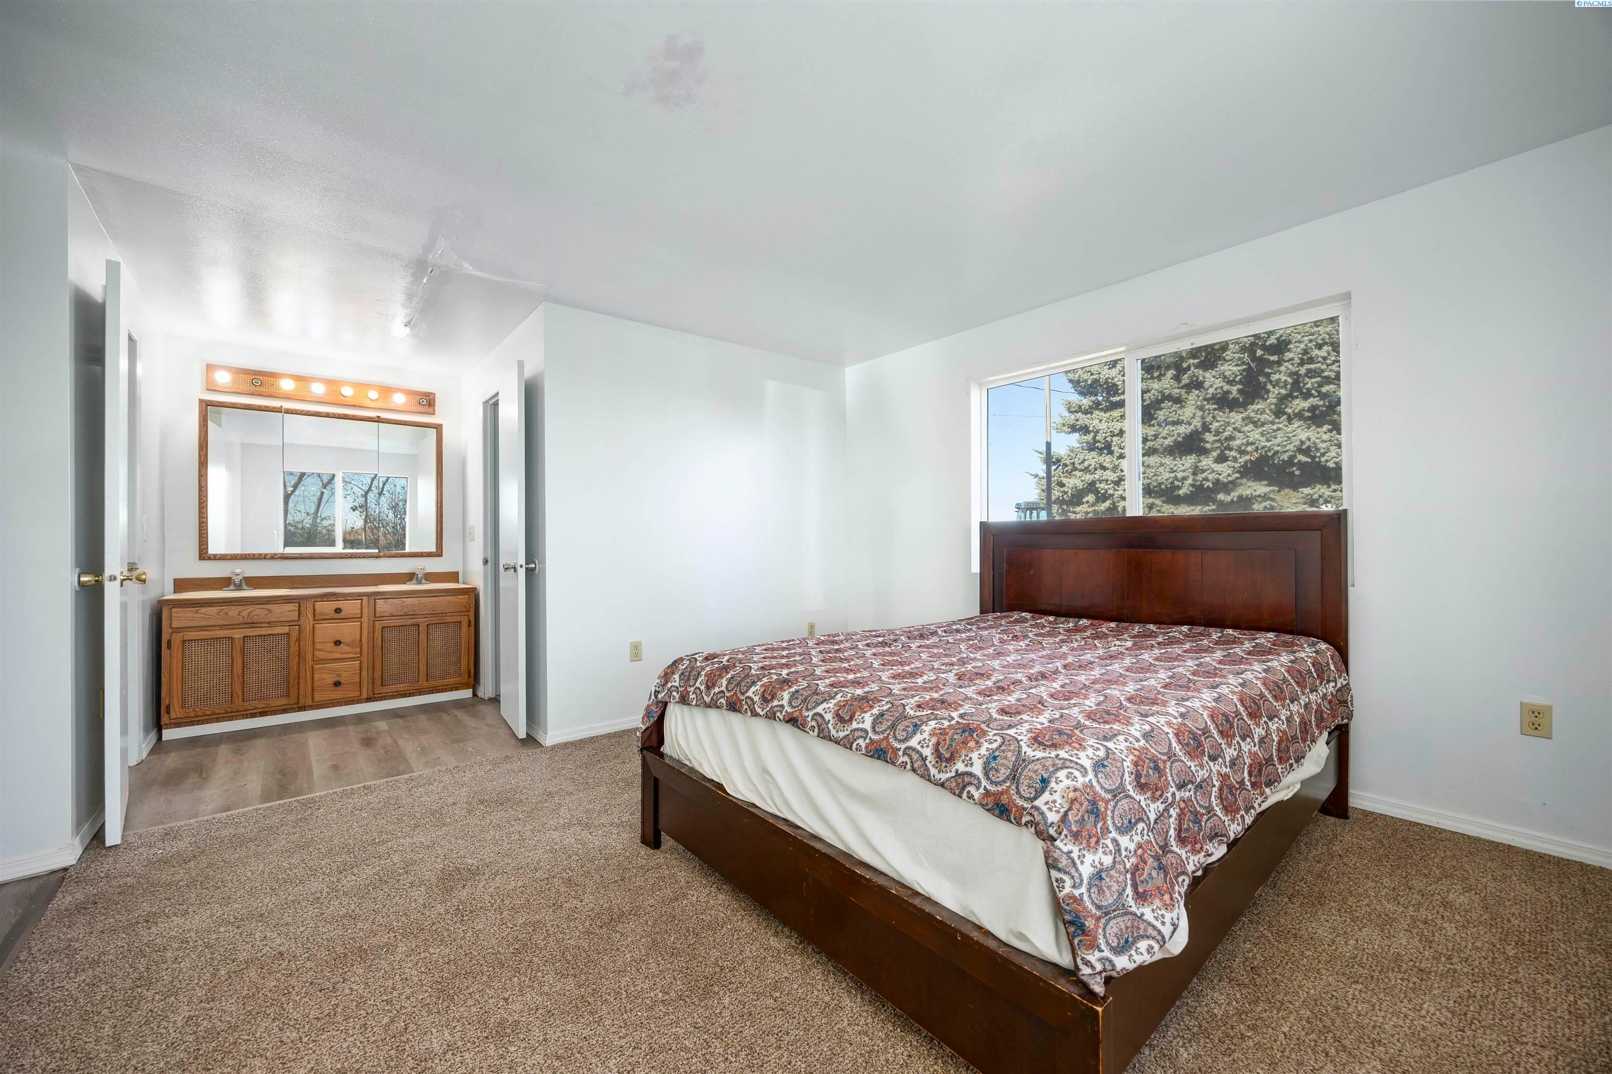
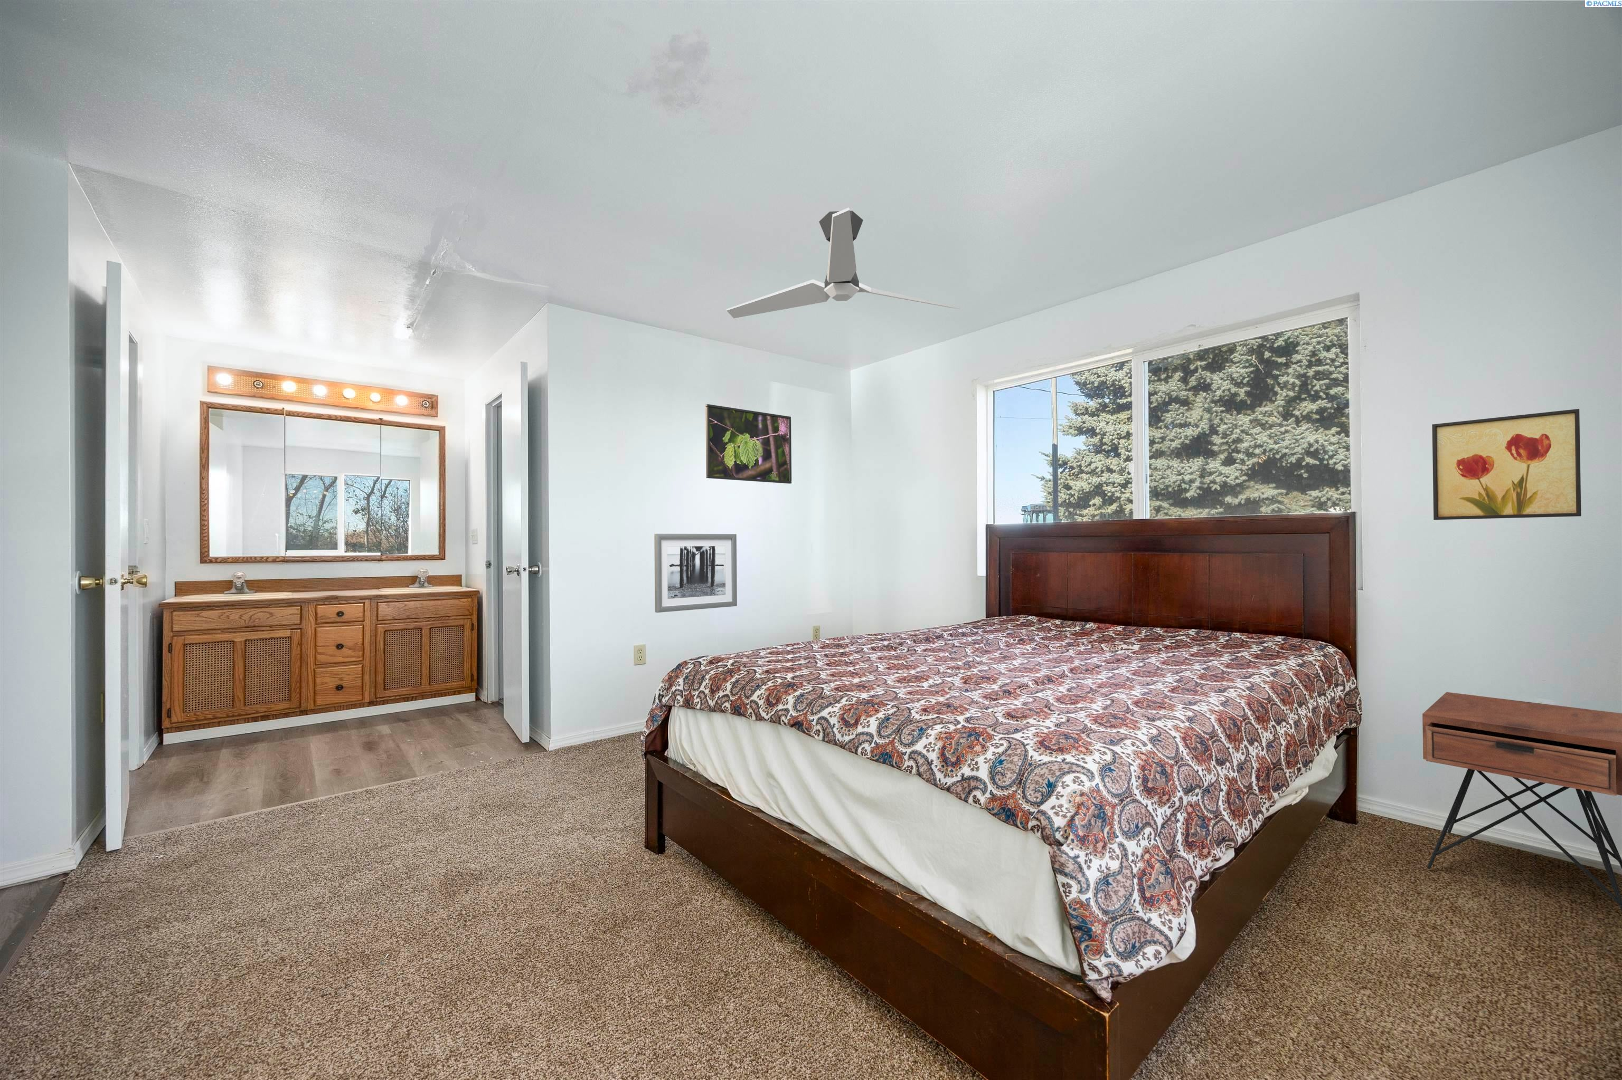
+ wall art (697, 571)
+ nightstand (1522, 793)
+ ceiling fan (841, 243)
+ wall art (1503, 468)
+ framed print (750, 446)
